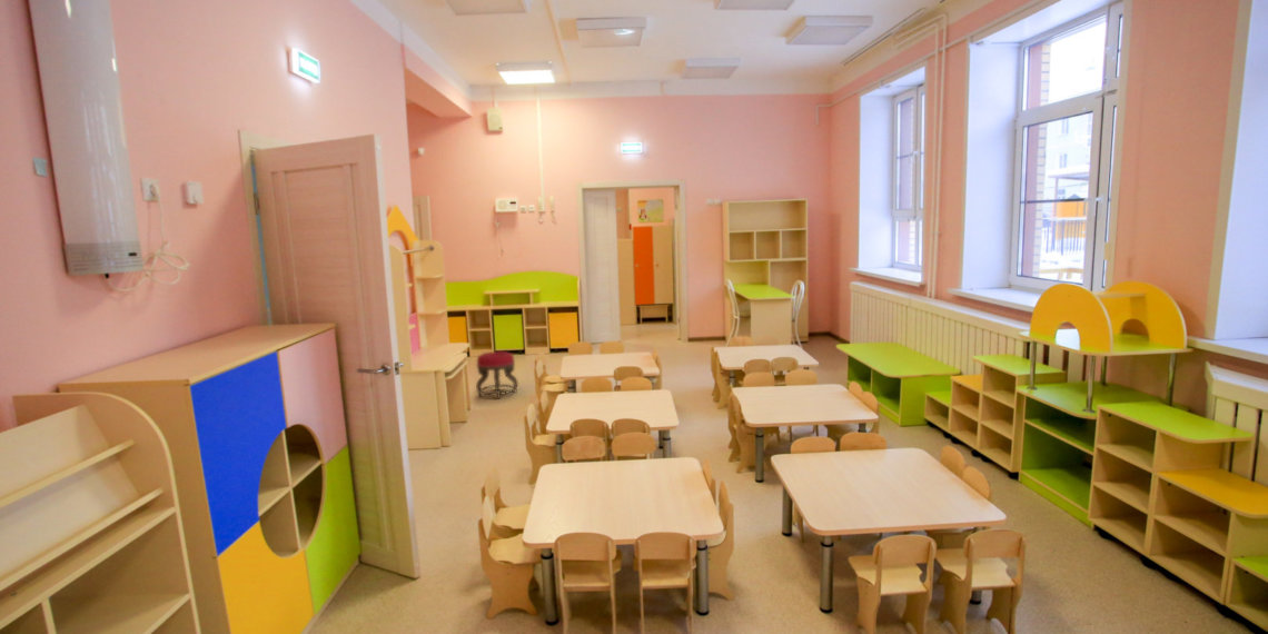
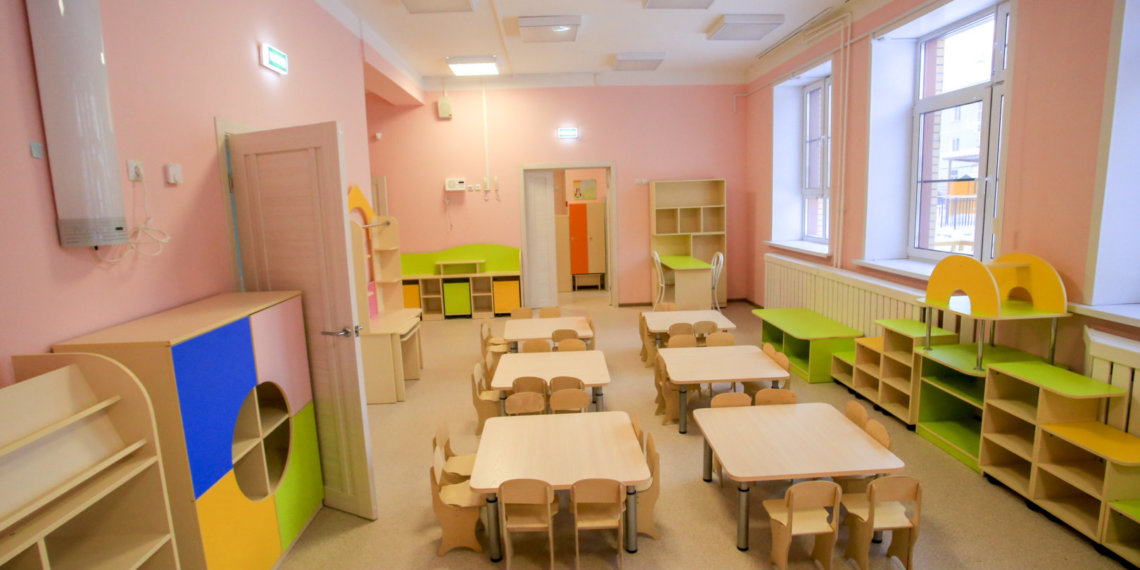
- stool (496, 374)
